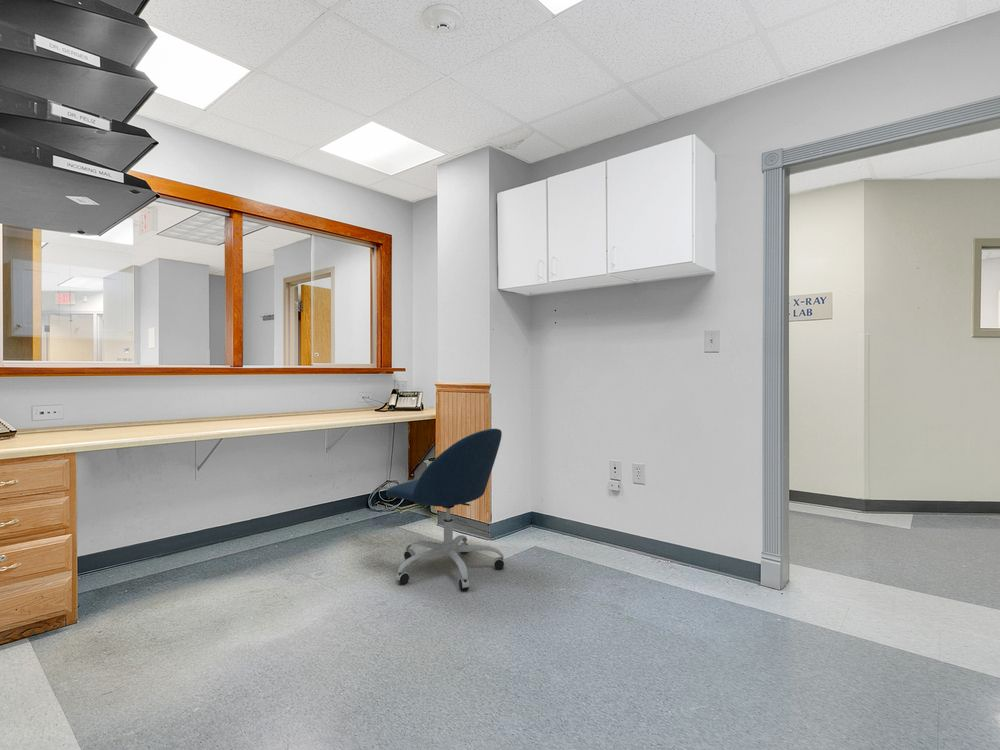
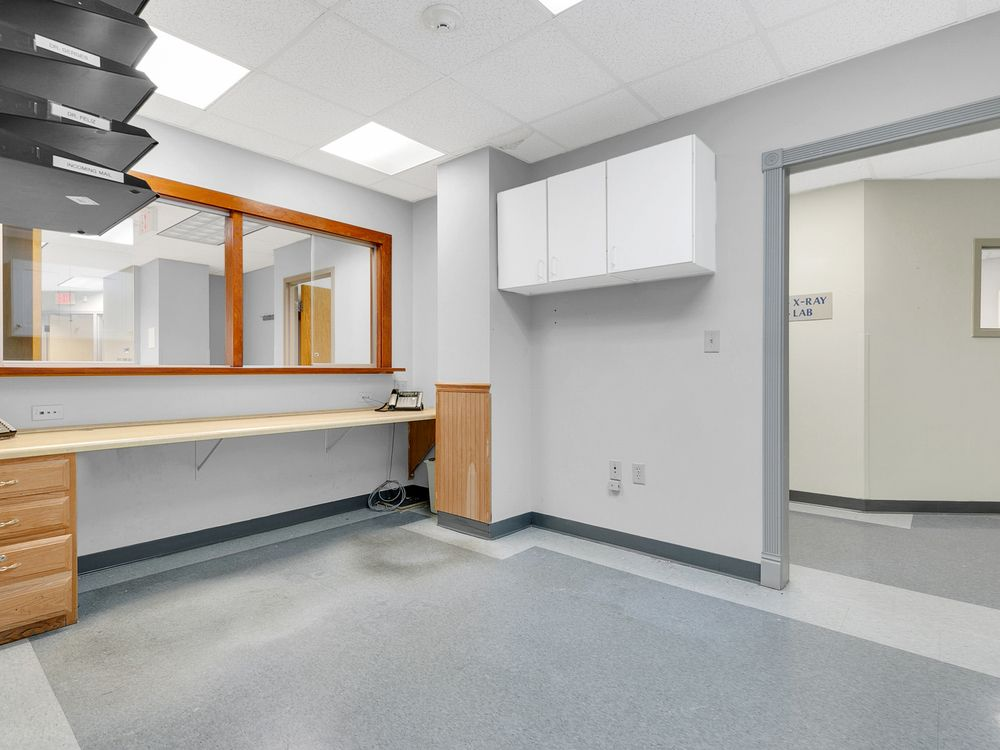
- office chair (446, 497)
